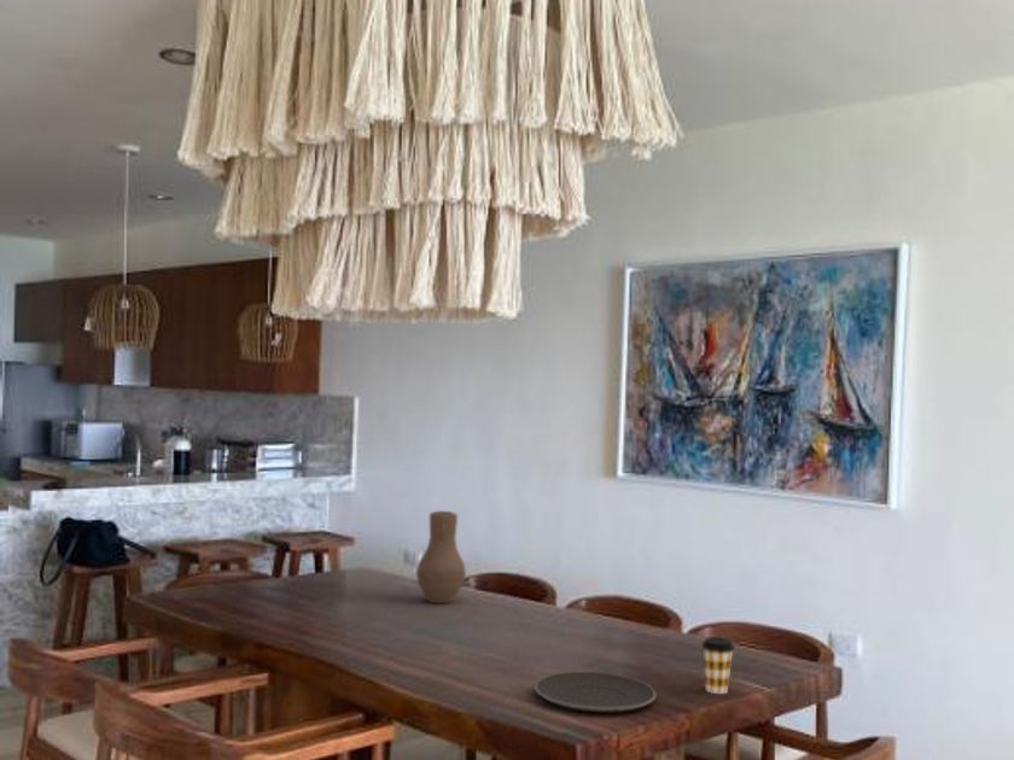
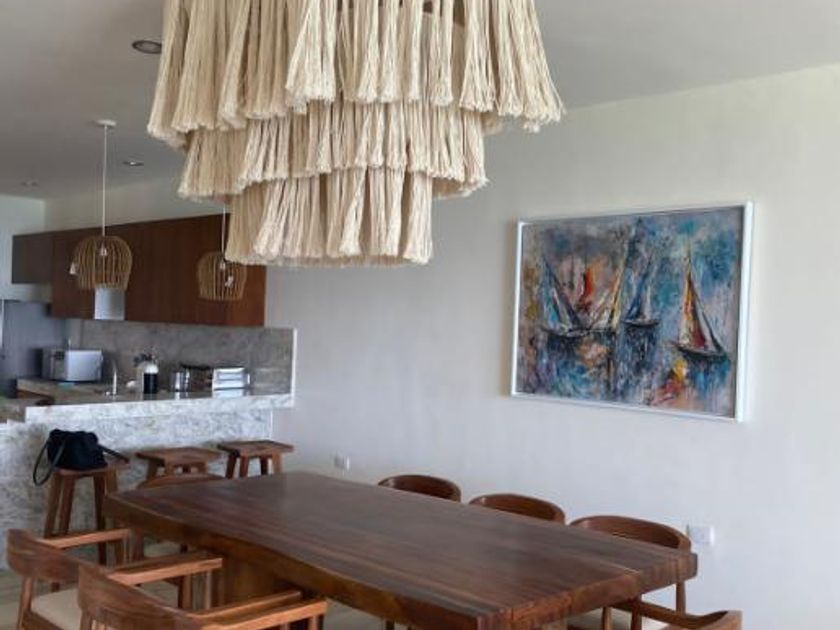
- coffee cup (717, 665)
- vase (442, 556)
- plate (594, 692)
